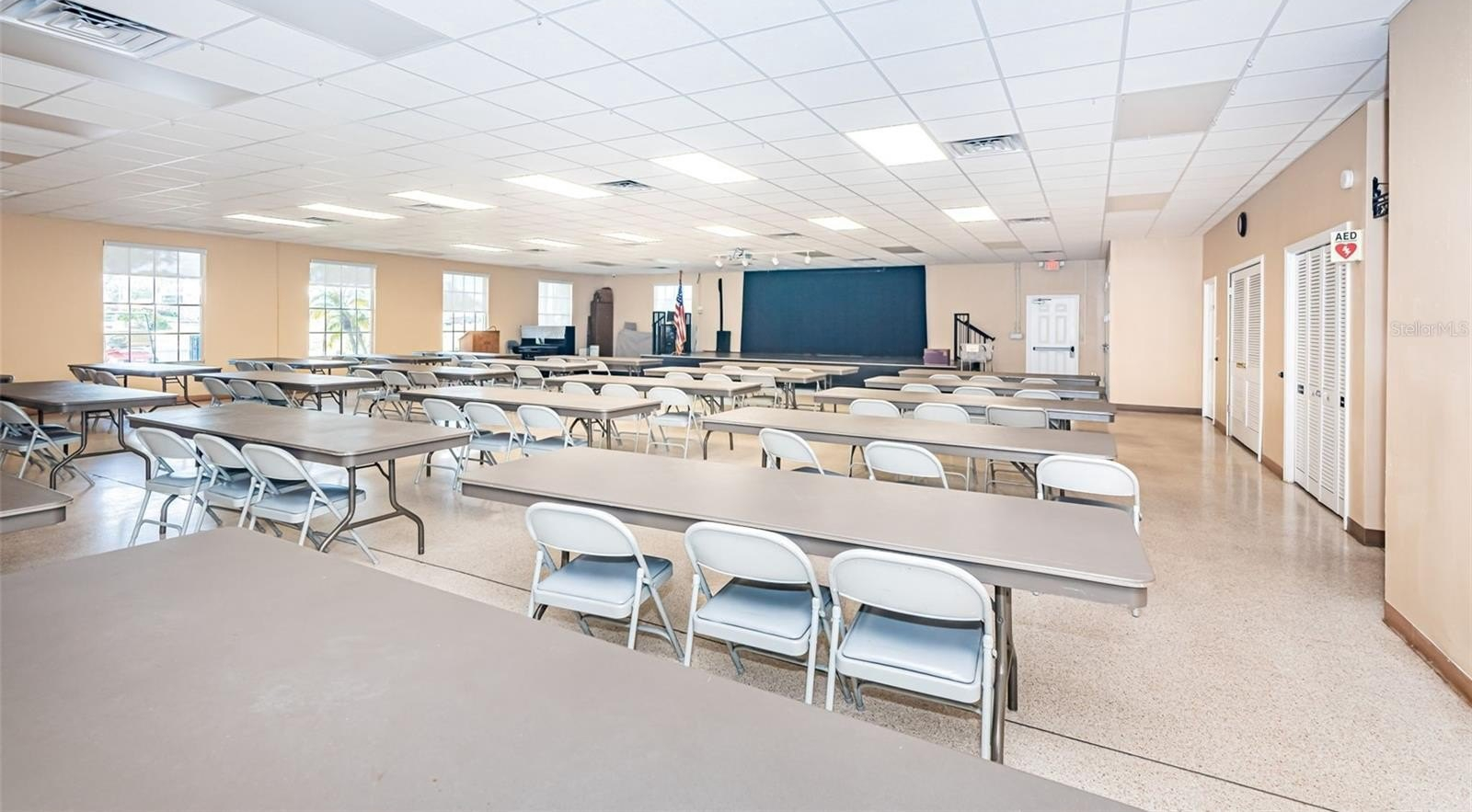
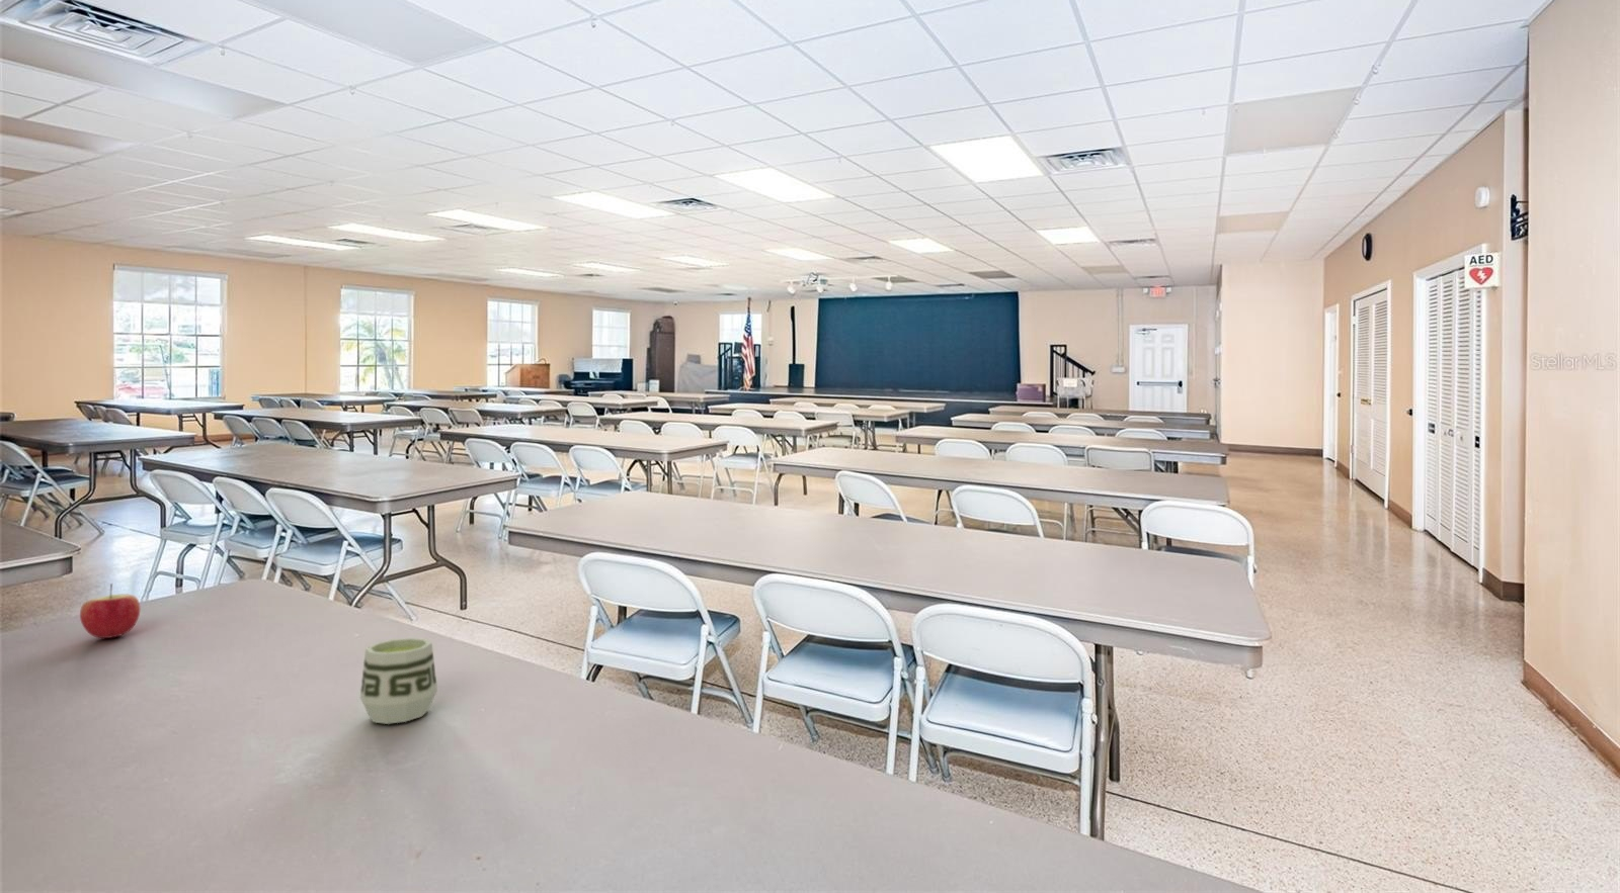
+ cup (398, 680)
+ apple (110, 609)
